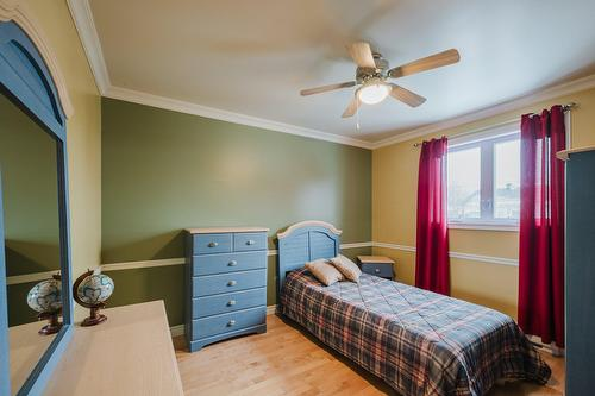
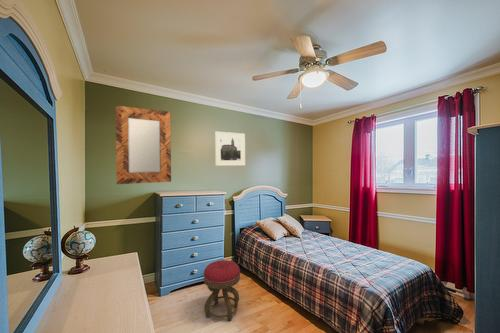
+ stool (222, 288)
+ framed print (230, 149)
+ home mirror (144, 146)
